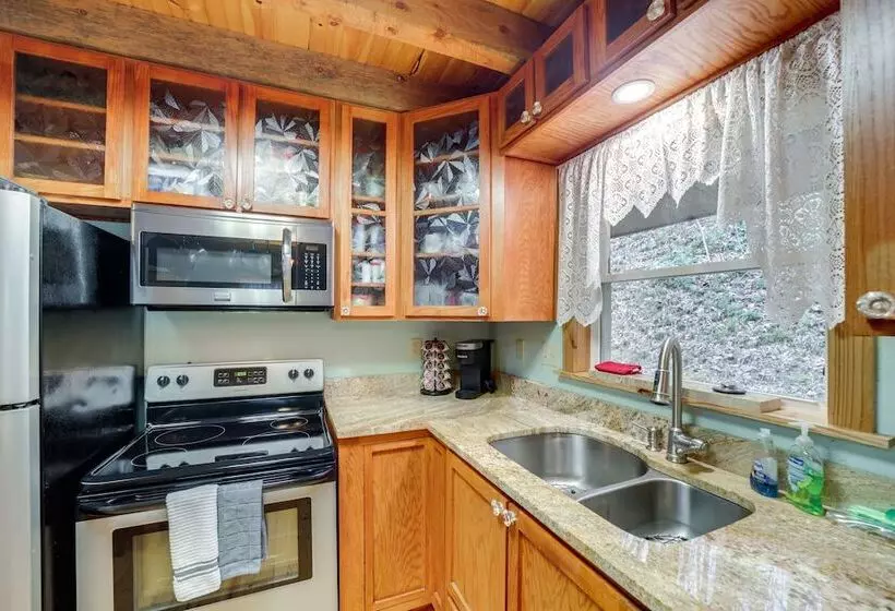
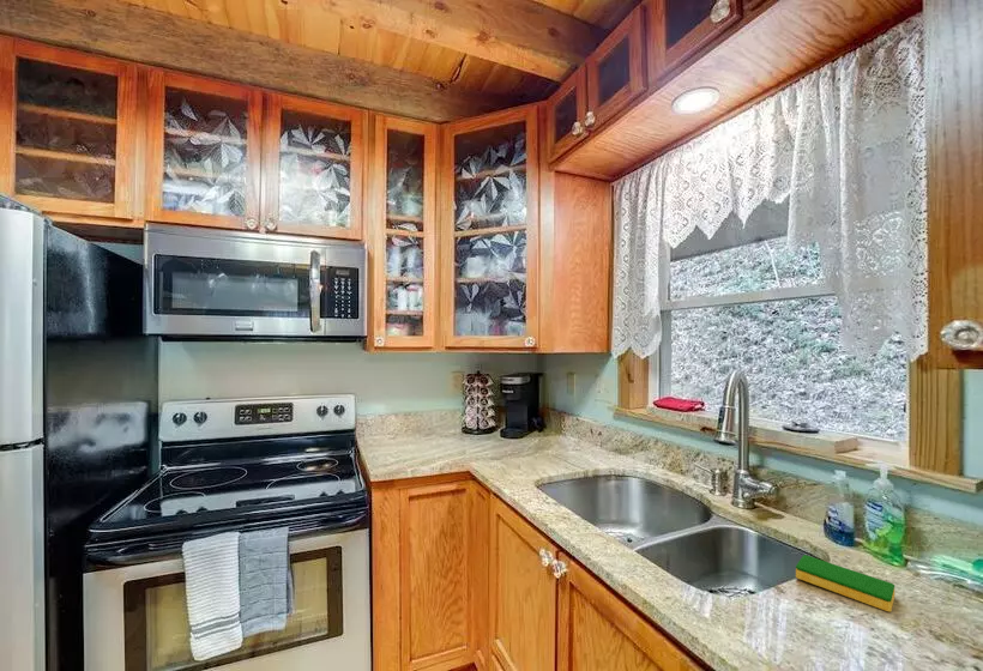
+ dish sponge (843, 580)
